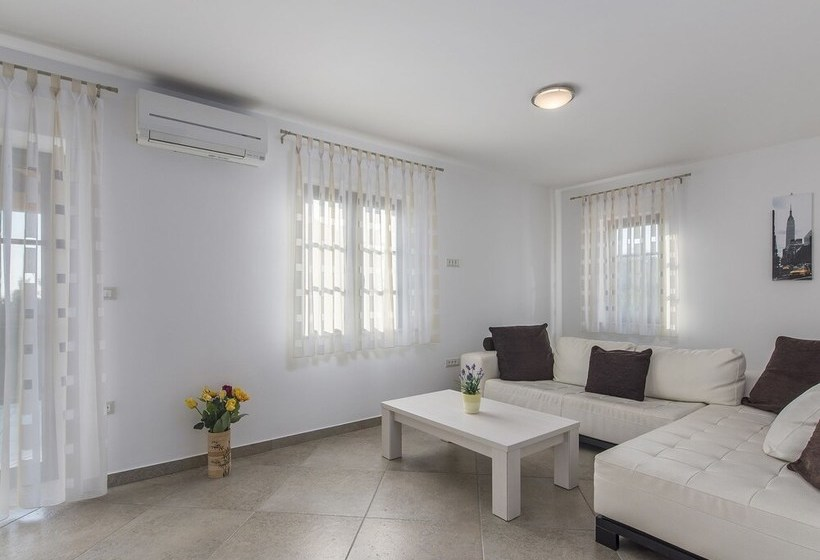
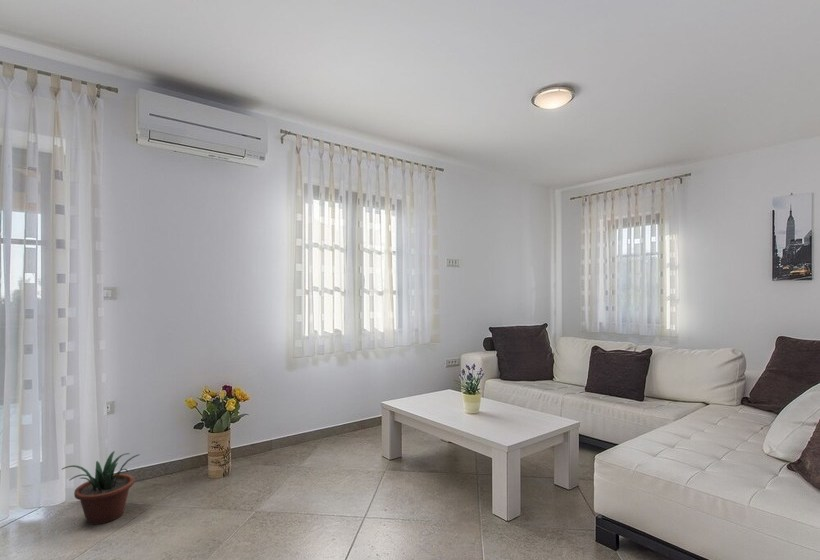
+ potted plant (102, 487)
